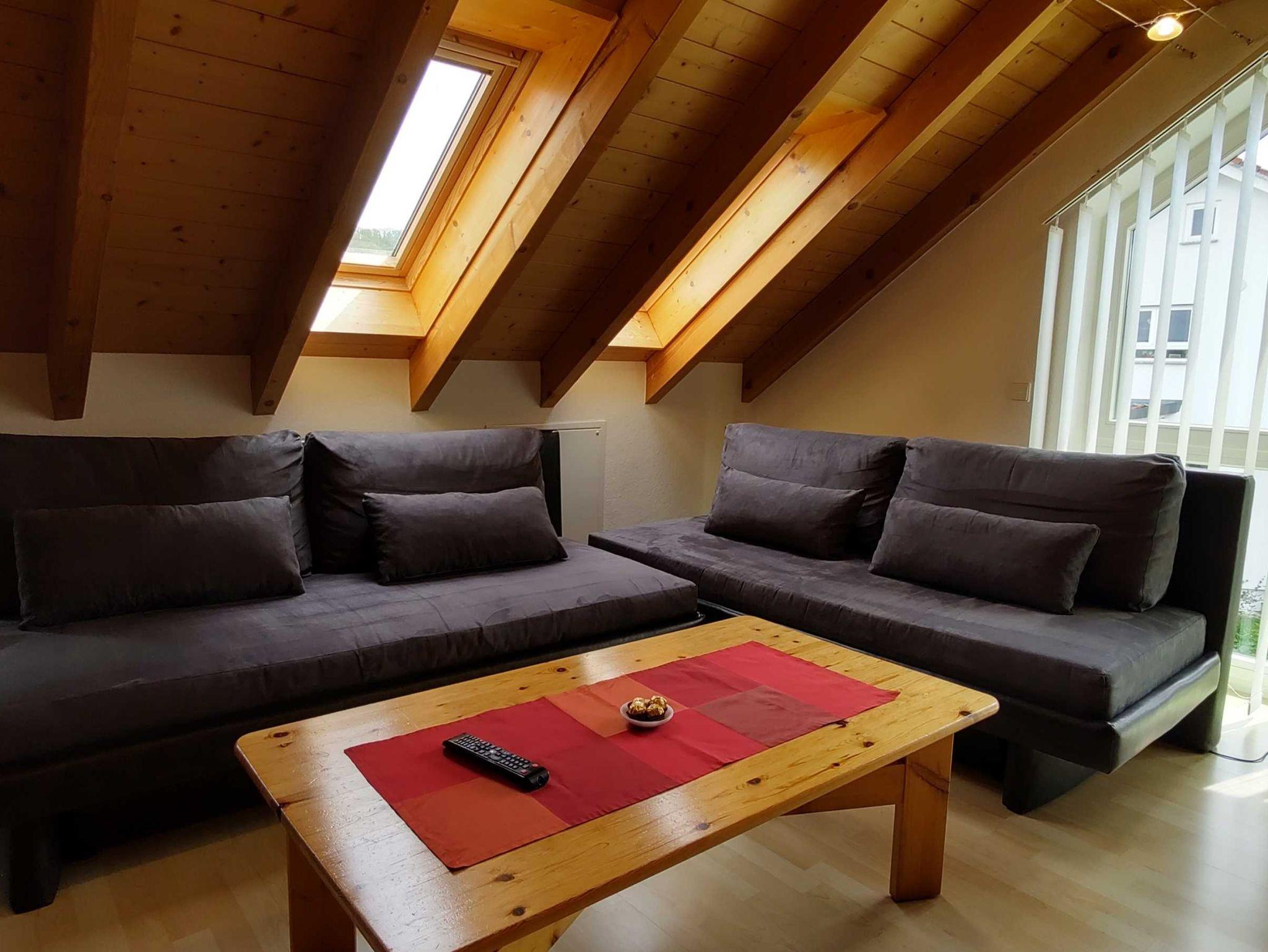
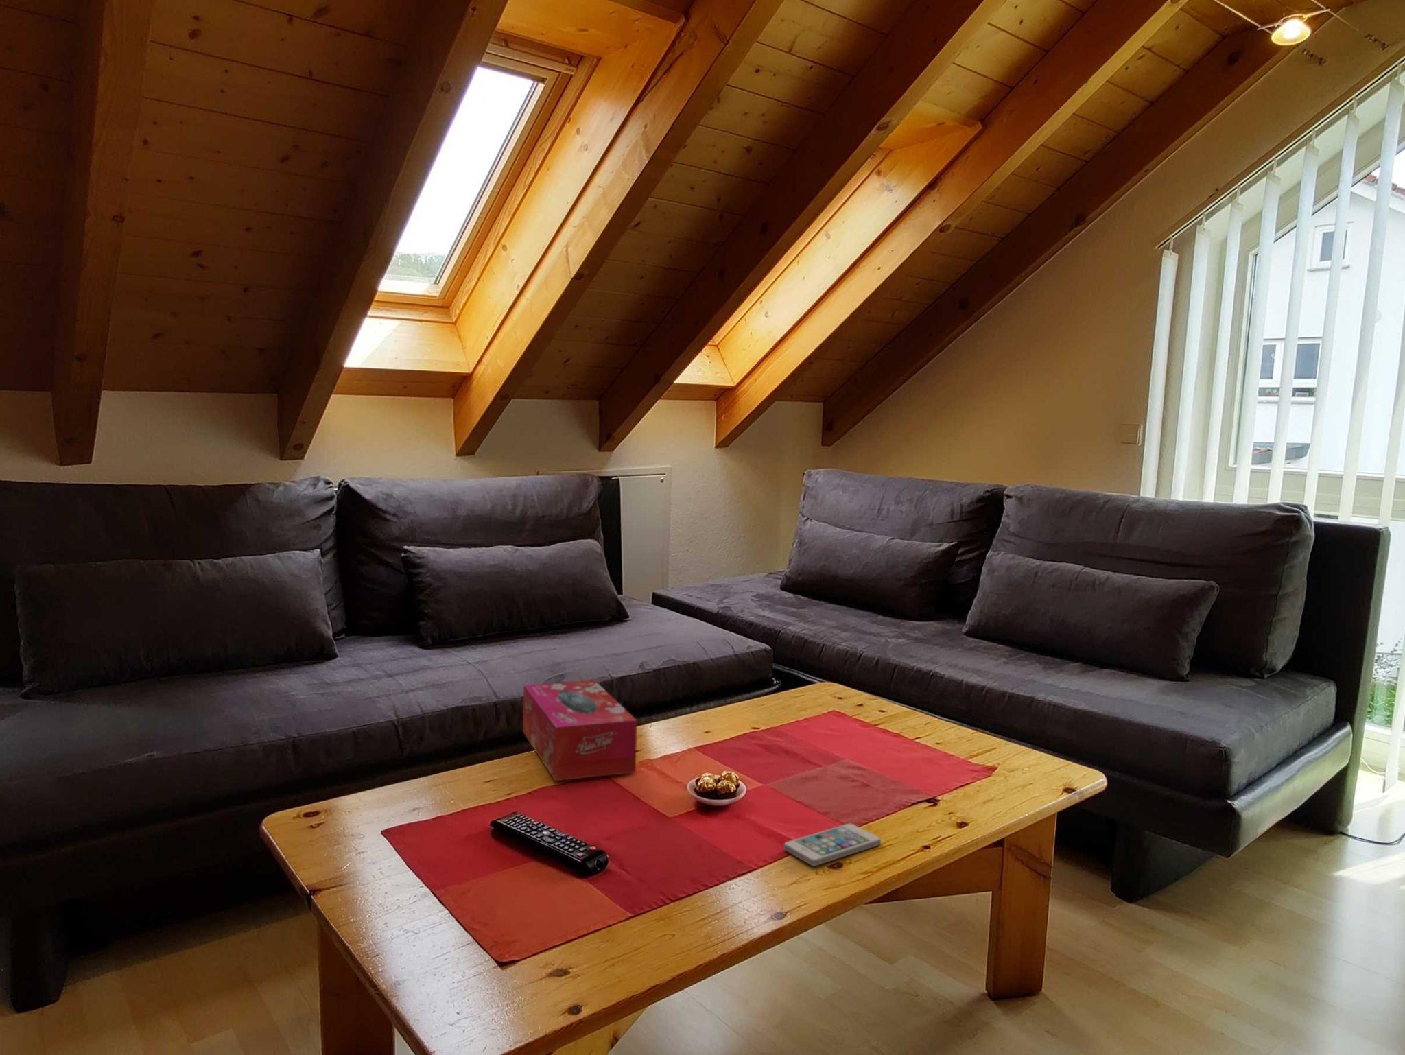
+ tissue box (576, 726)
+ smartphone (832, 843)
